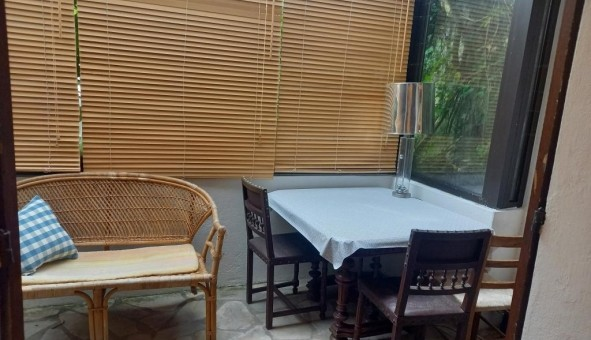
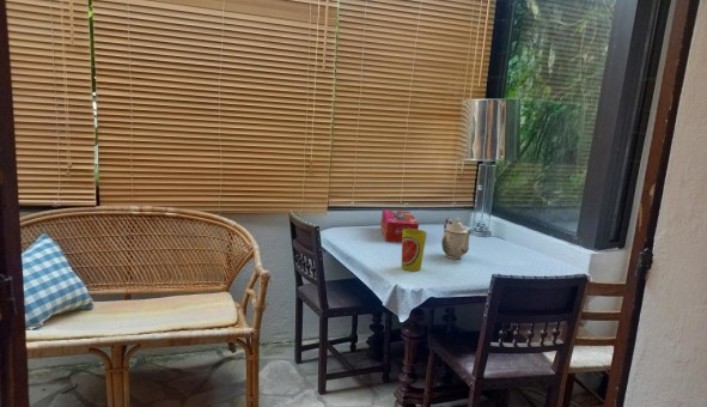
+ teapot (456, 237)
+ tissue box (398, 225)
+ cup (413, 249)
